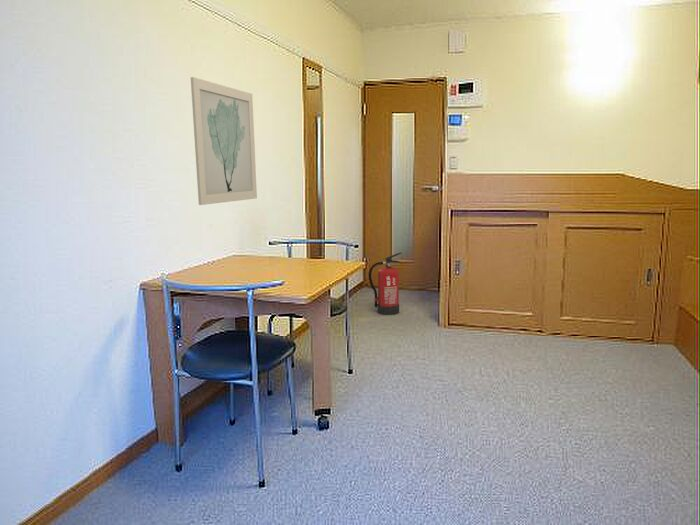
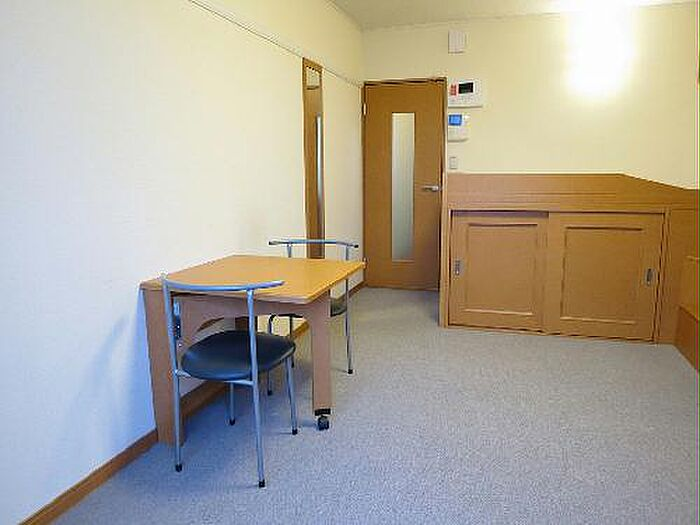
- wall art (227, 144)
- fire extinguisher (385, 282)
